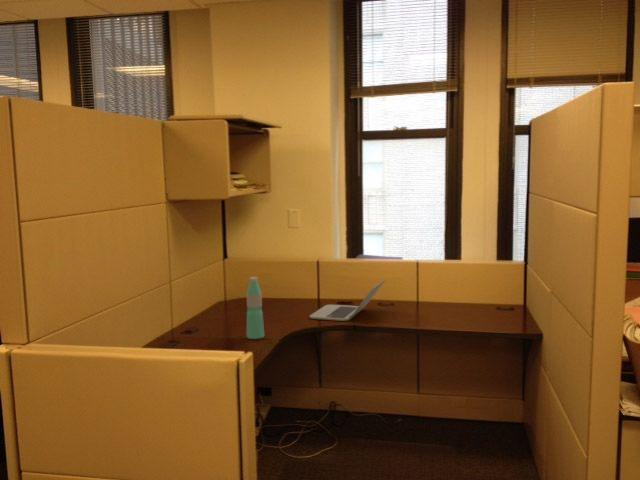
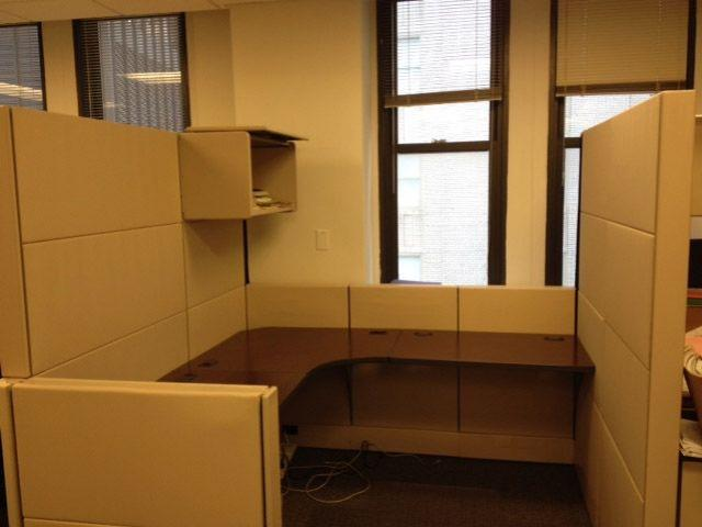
- water bottle (254, 307)
- laptop (345, 305)
